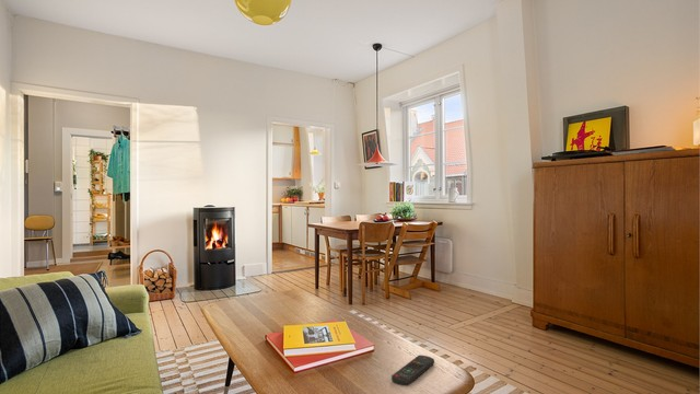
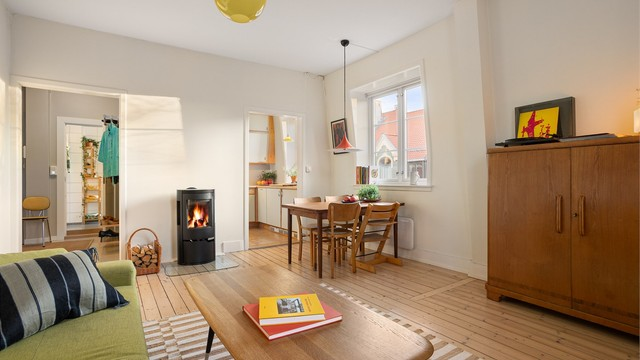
- remote control (413, 369)
